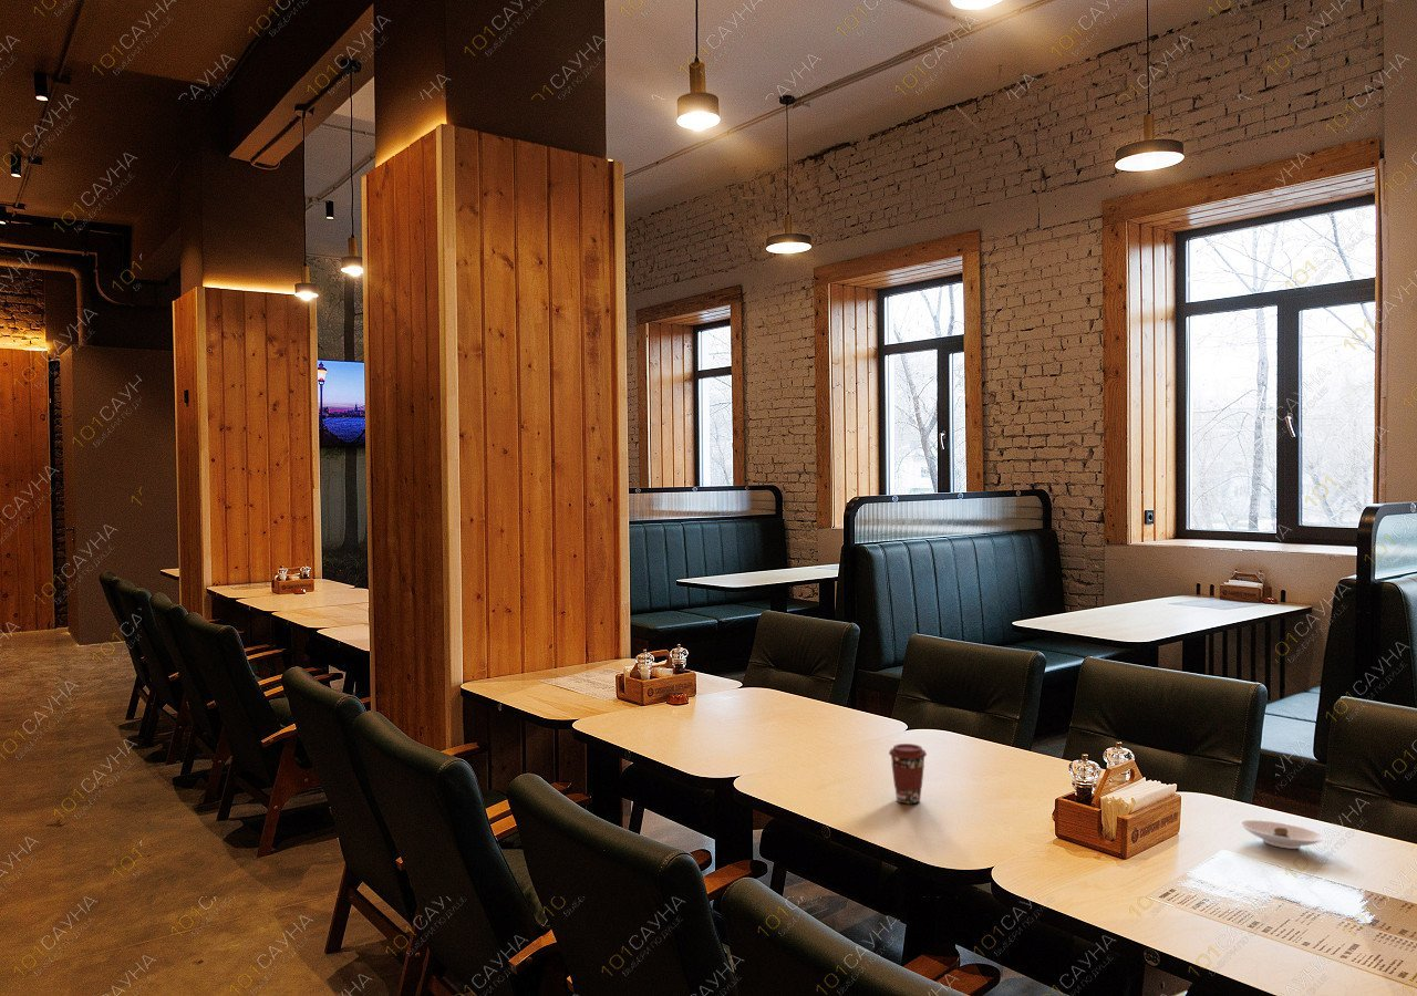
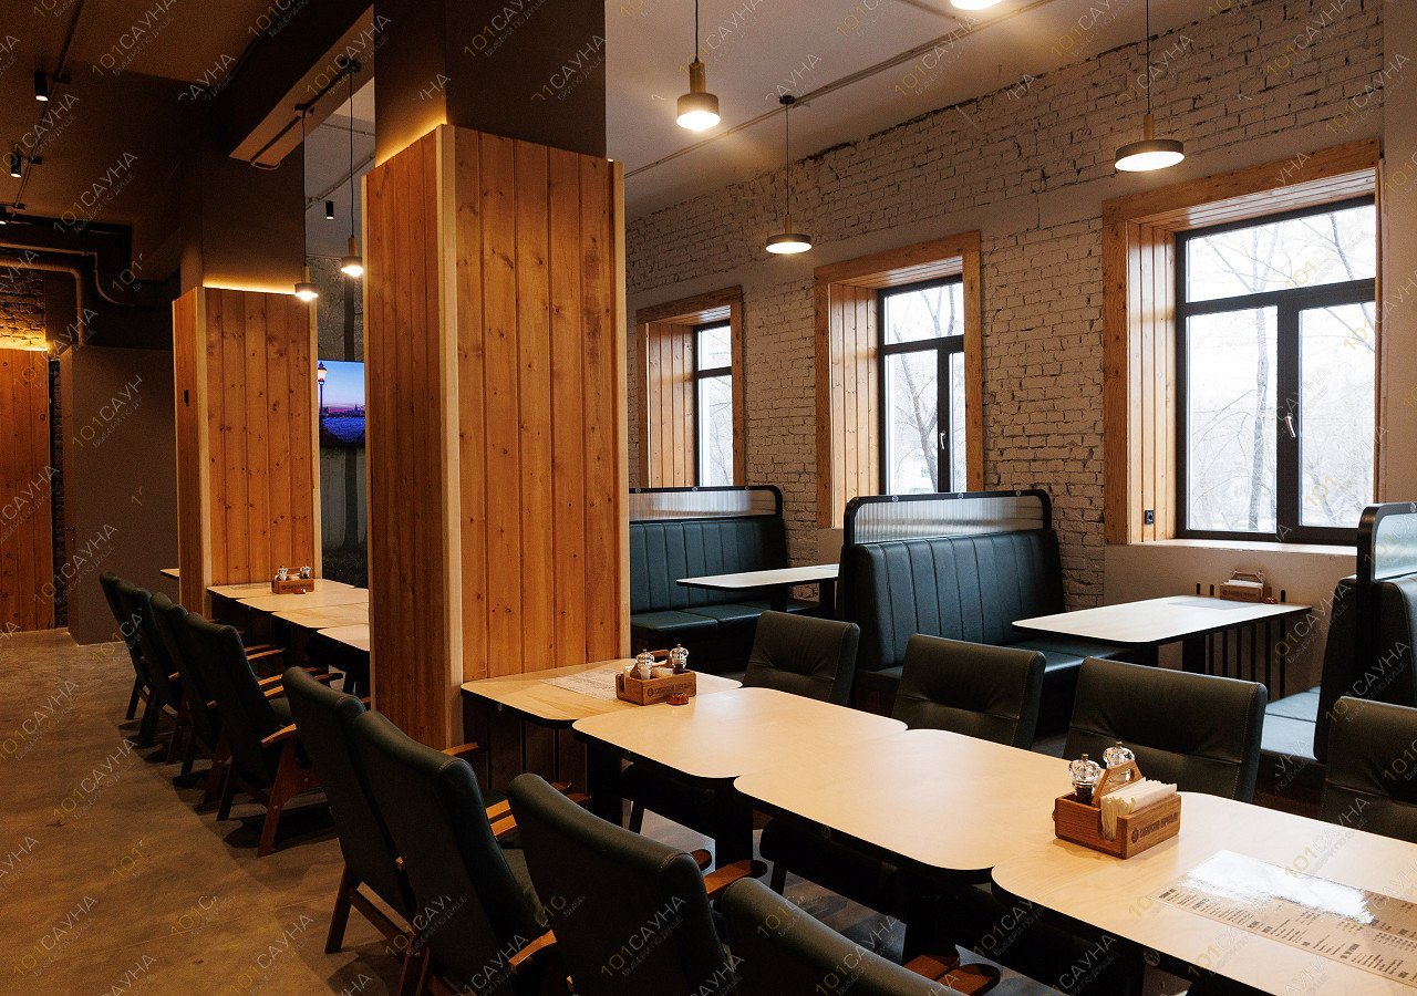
- saucer (1281, 834)
- coffee cup (908, 774)
